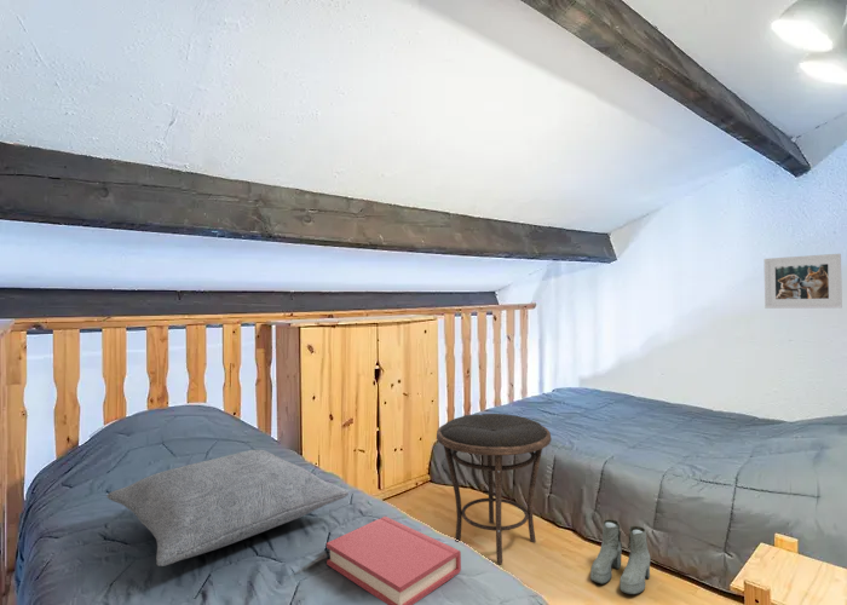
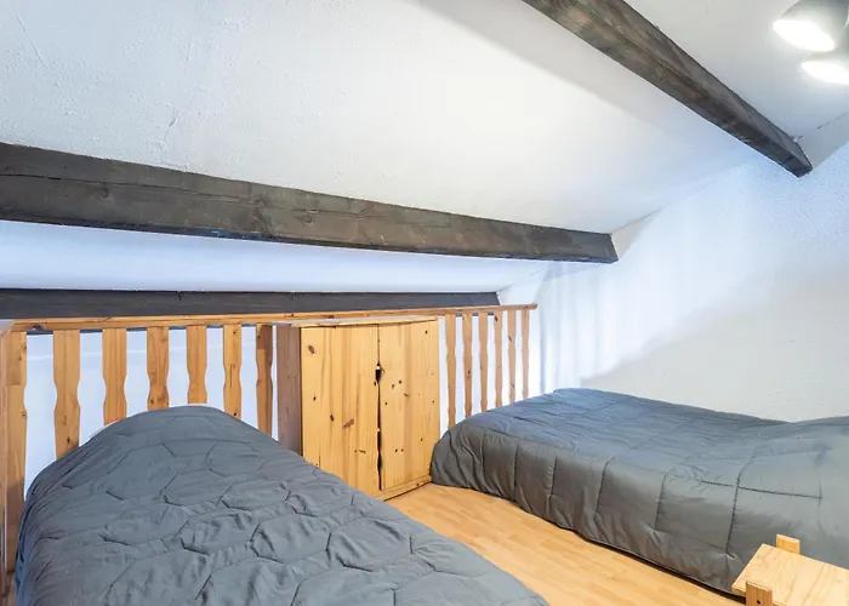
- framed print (801, 282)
- pillow (229, 494)
- boots (621, 553)
- hardback book (392, 557)
- side table (495, 482)
